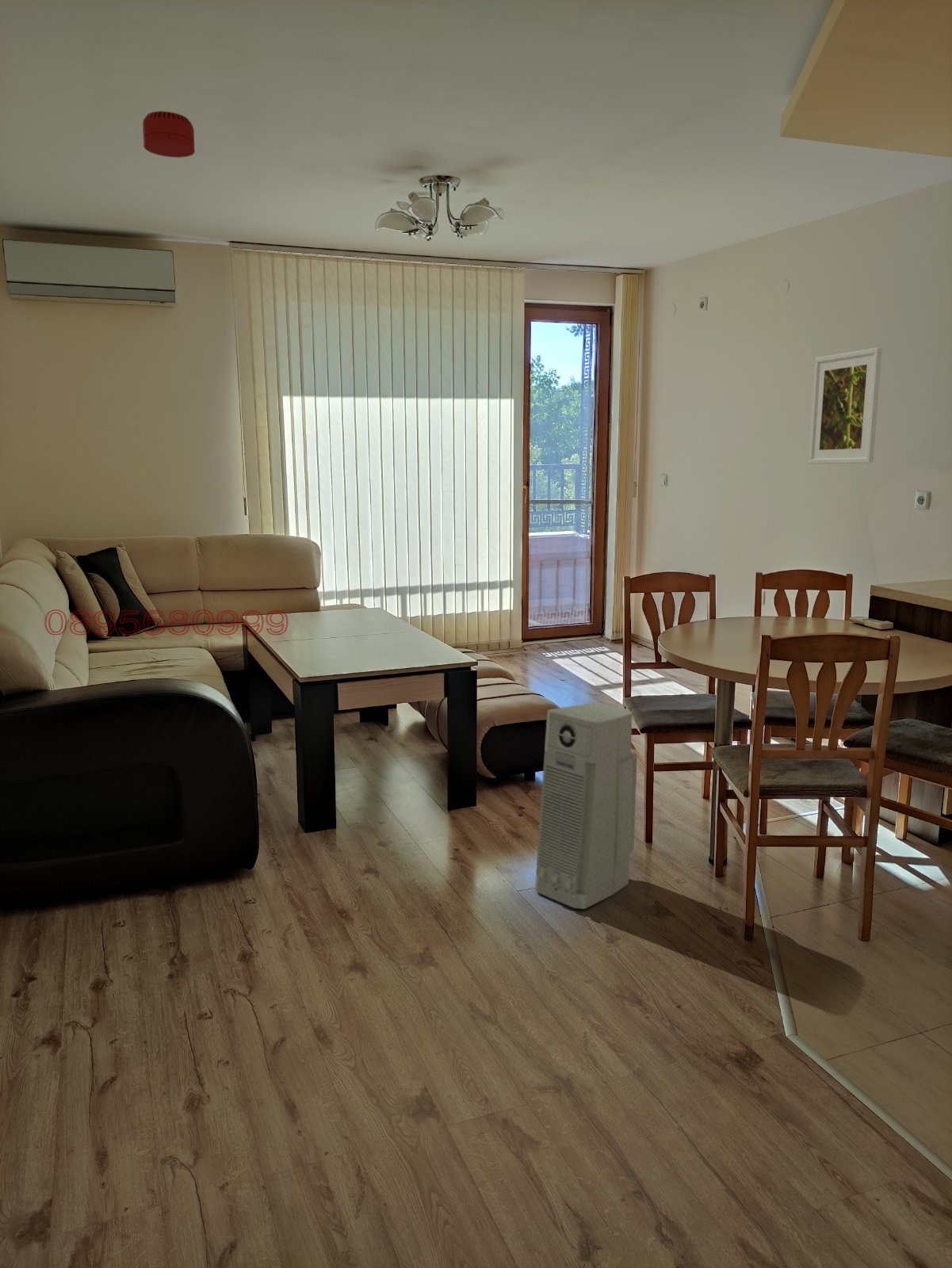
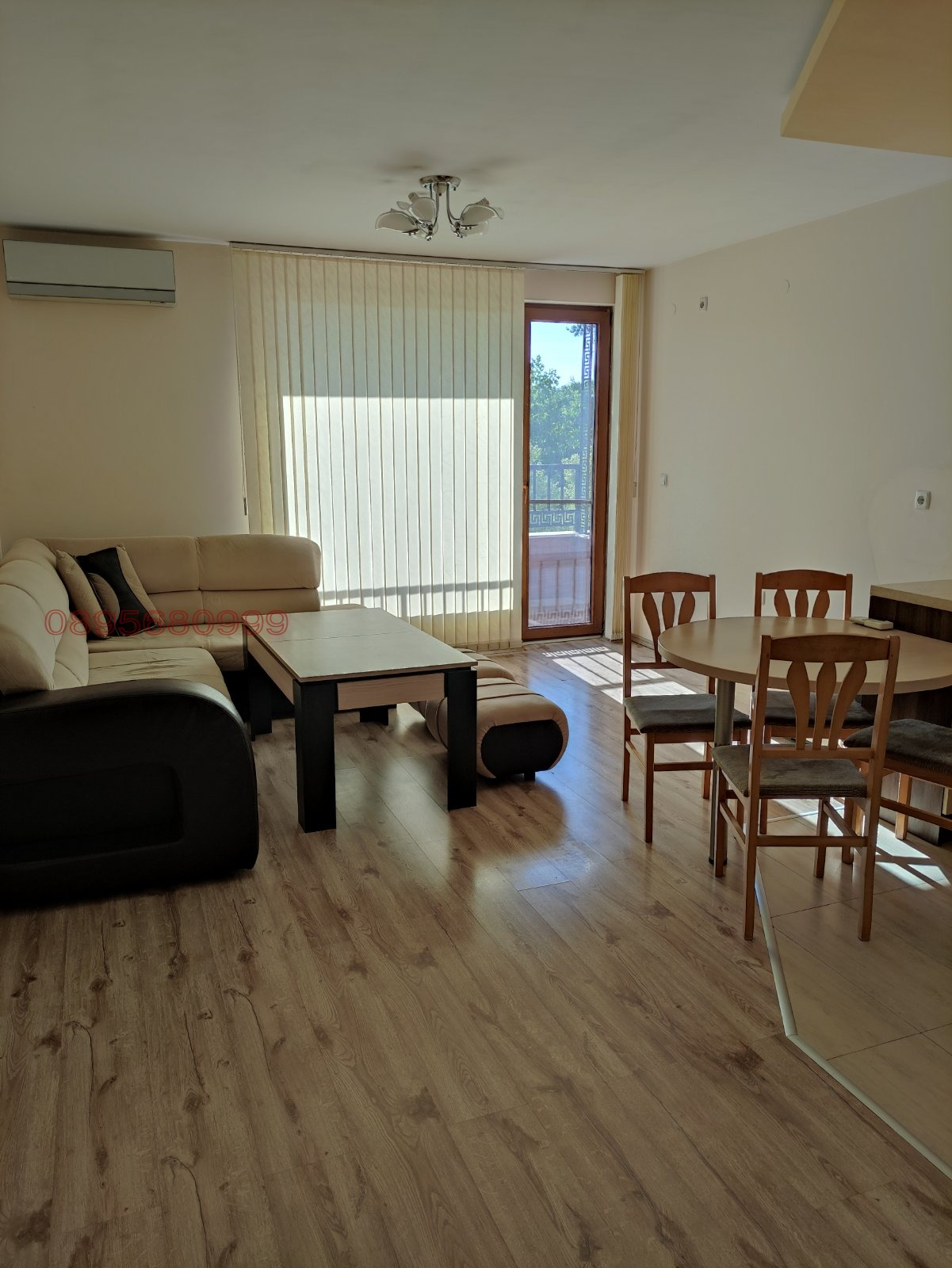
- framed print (843, 408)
- air purifier (589, 799)
- smoke detector (168, 133)
